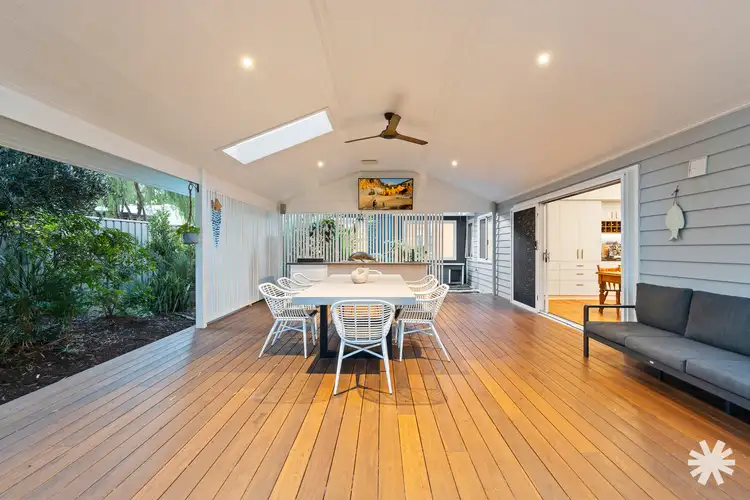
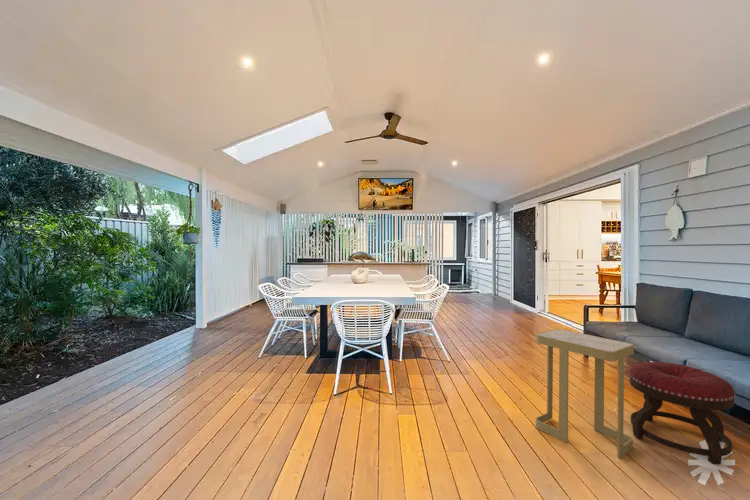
+ ottoman (677, 404)
+ side table (595, 387)
